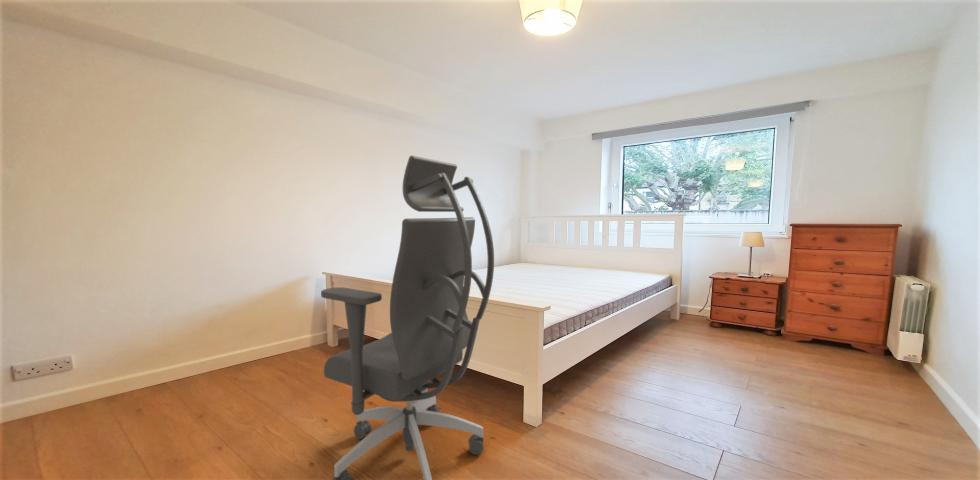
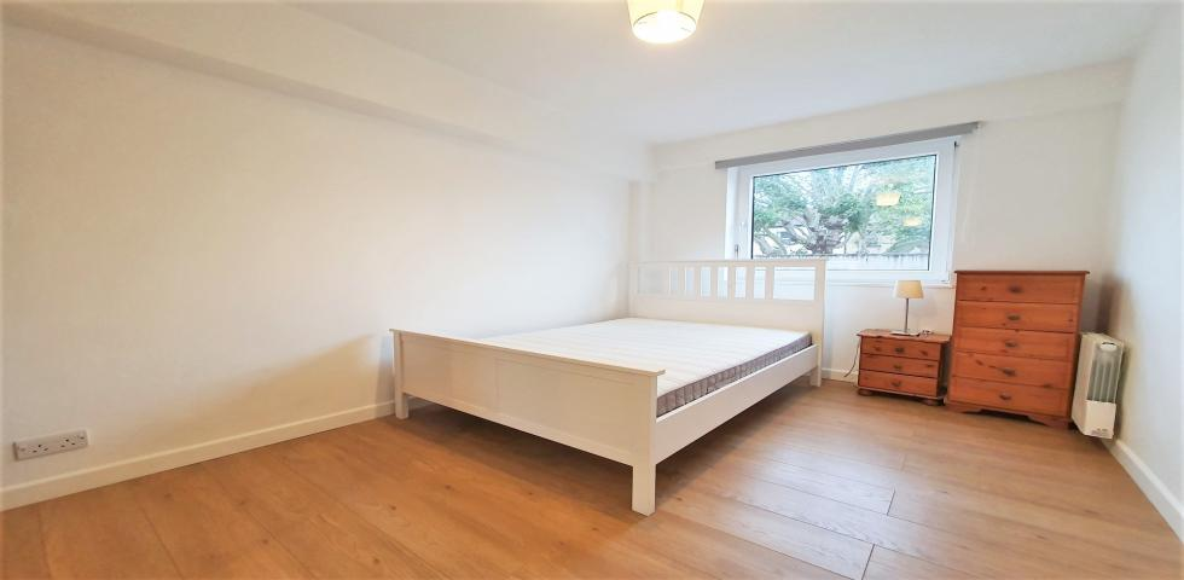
- office chair (412, 314)
